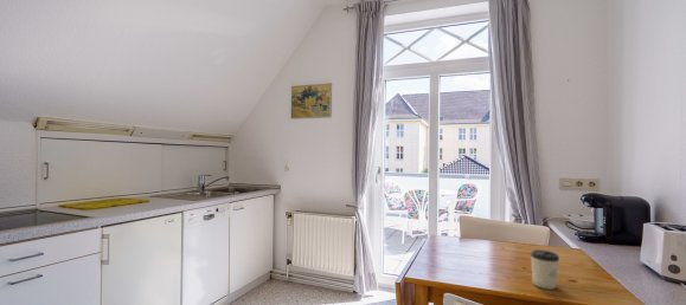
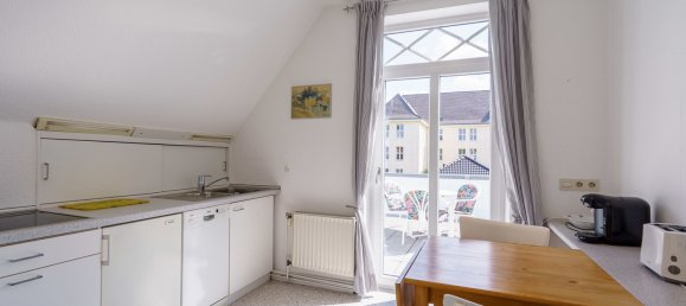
- cup (544, 268)
